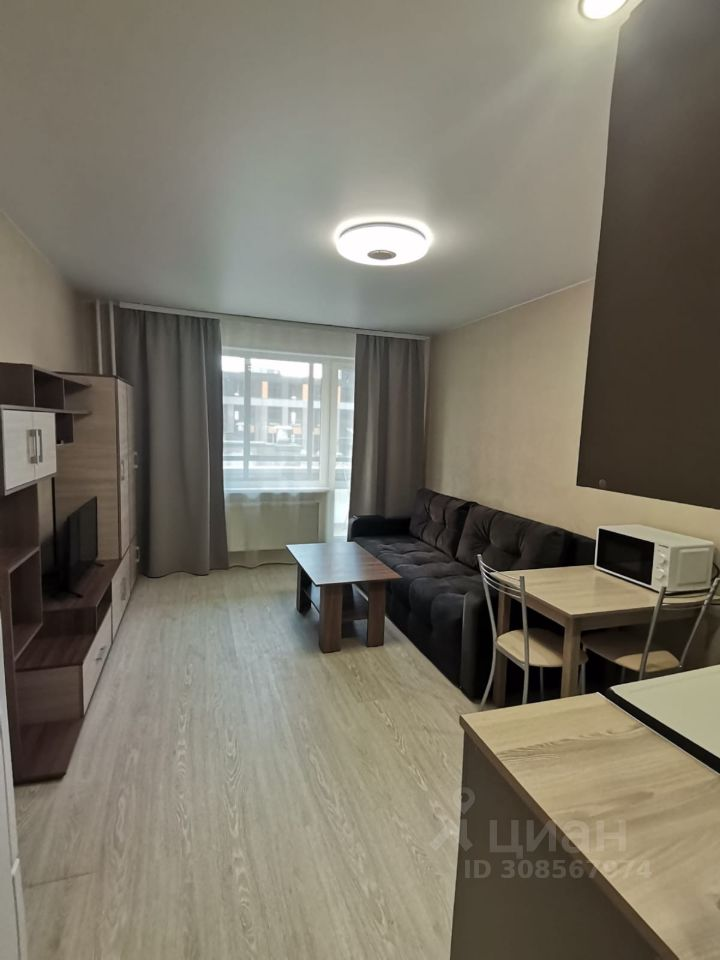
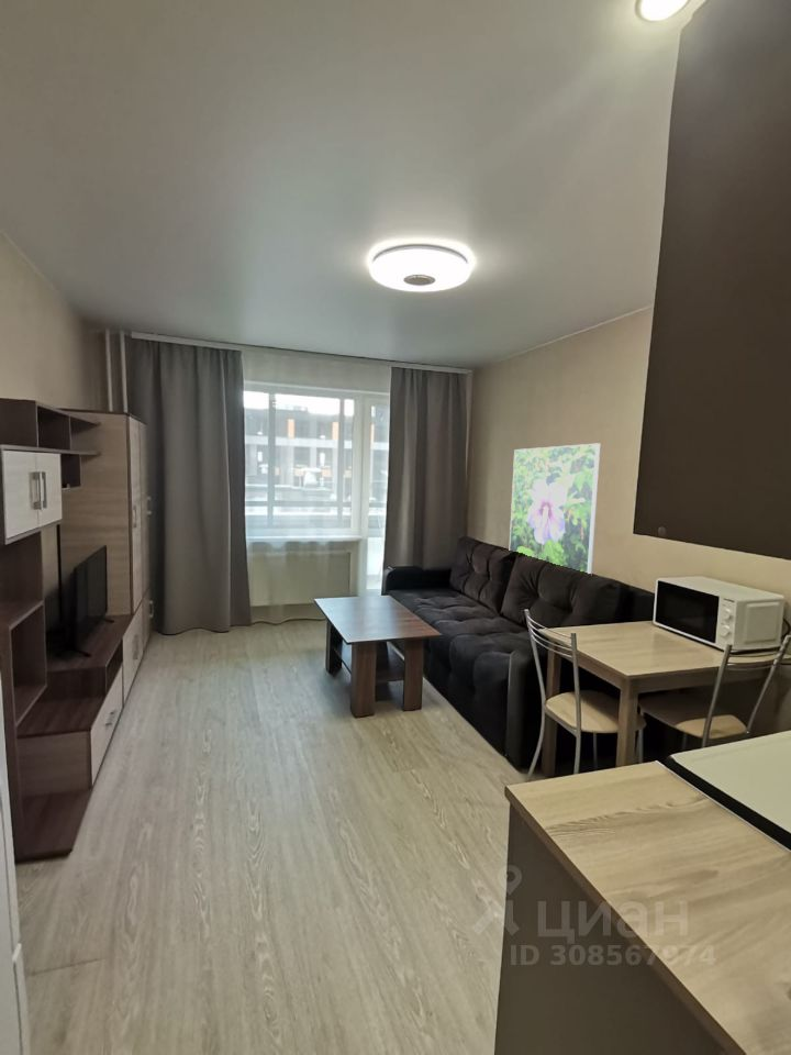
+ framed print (548, 513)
